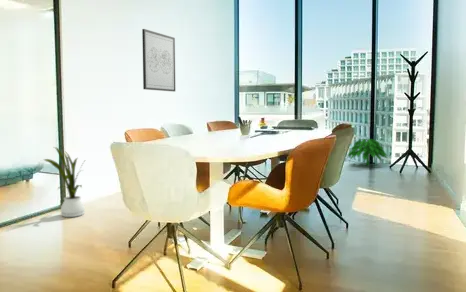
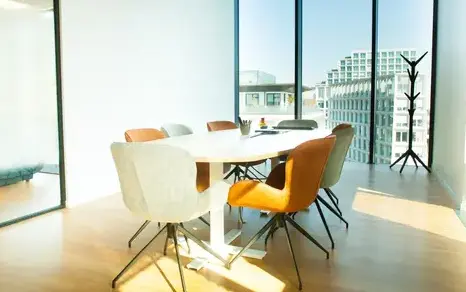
- house plant (69, 180)
- wall art (159, 62)
- indoor plant (367, 150)
